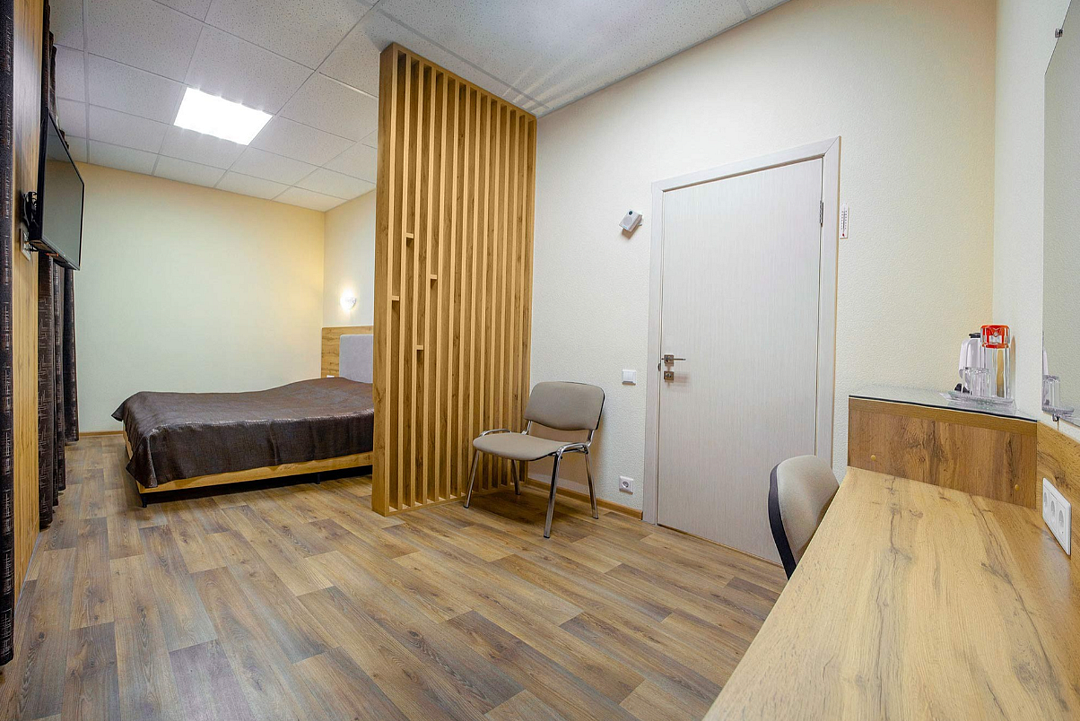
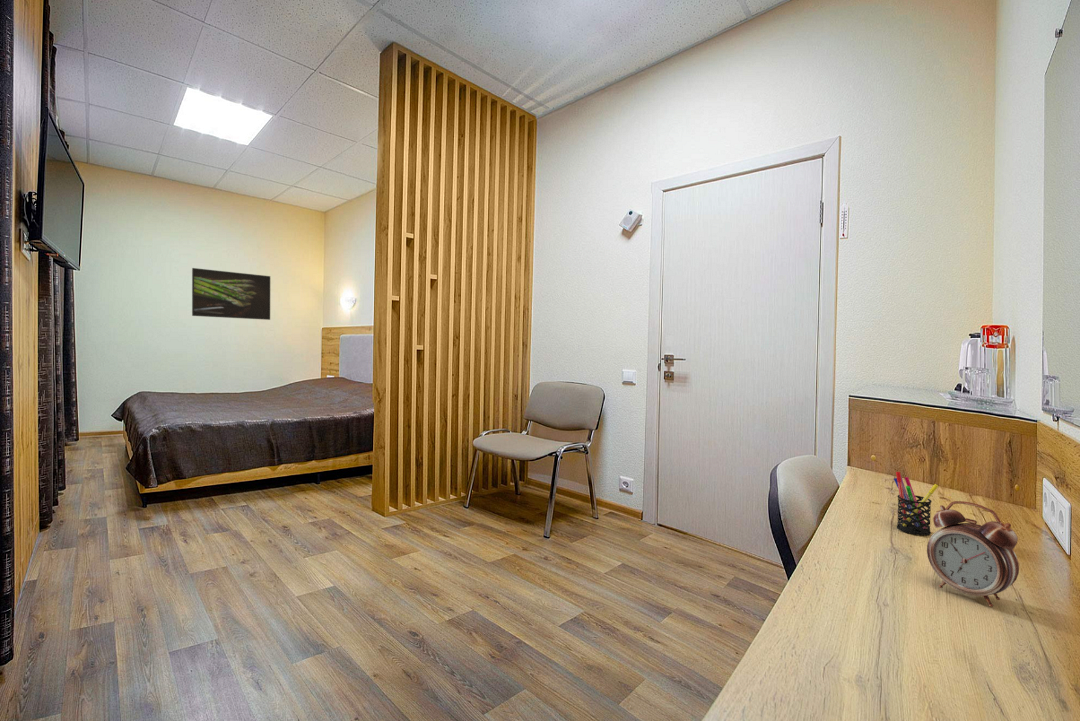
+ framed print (233, 295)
+ pen holder (911, 502)
+ alarm clock (971, 549)
